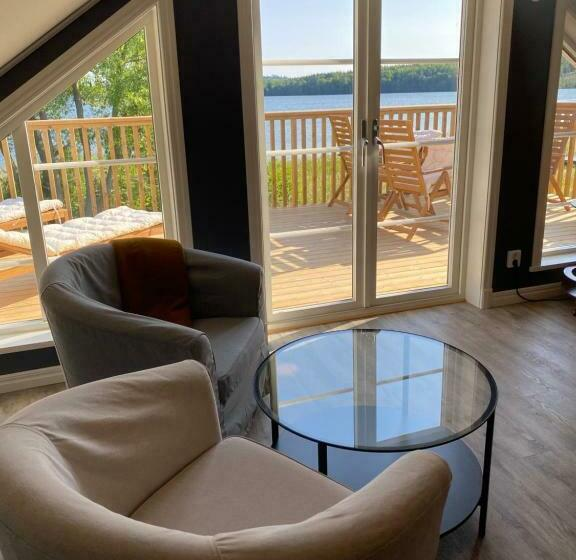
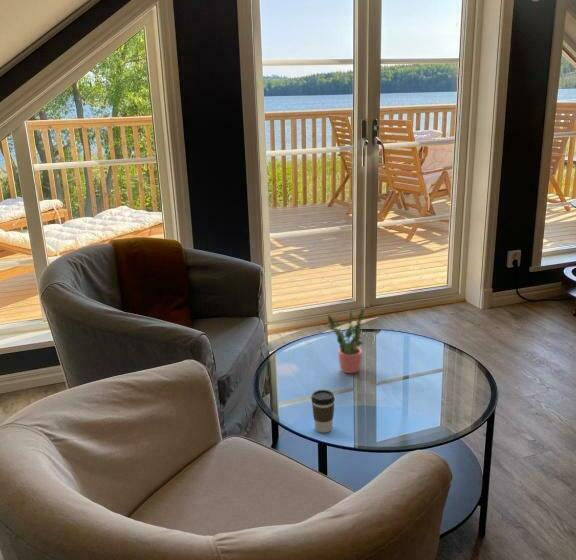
+ potted plant (342, 342)
+ coffee cup (323, 411)
